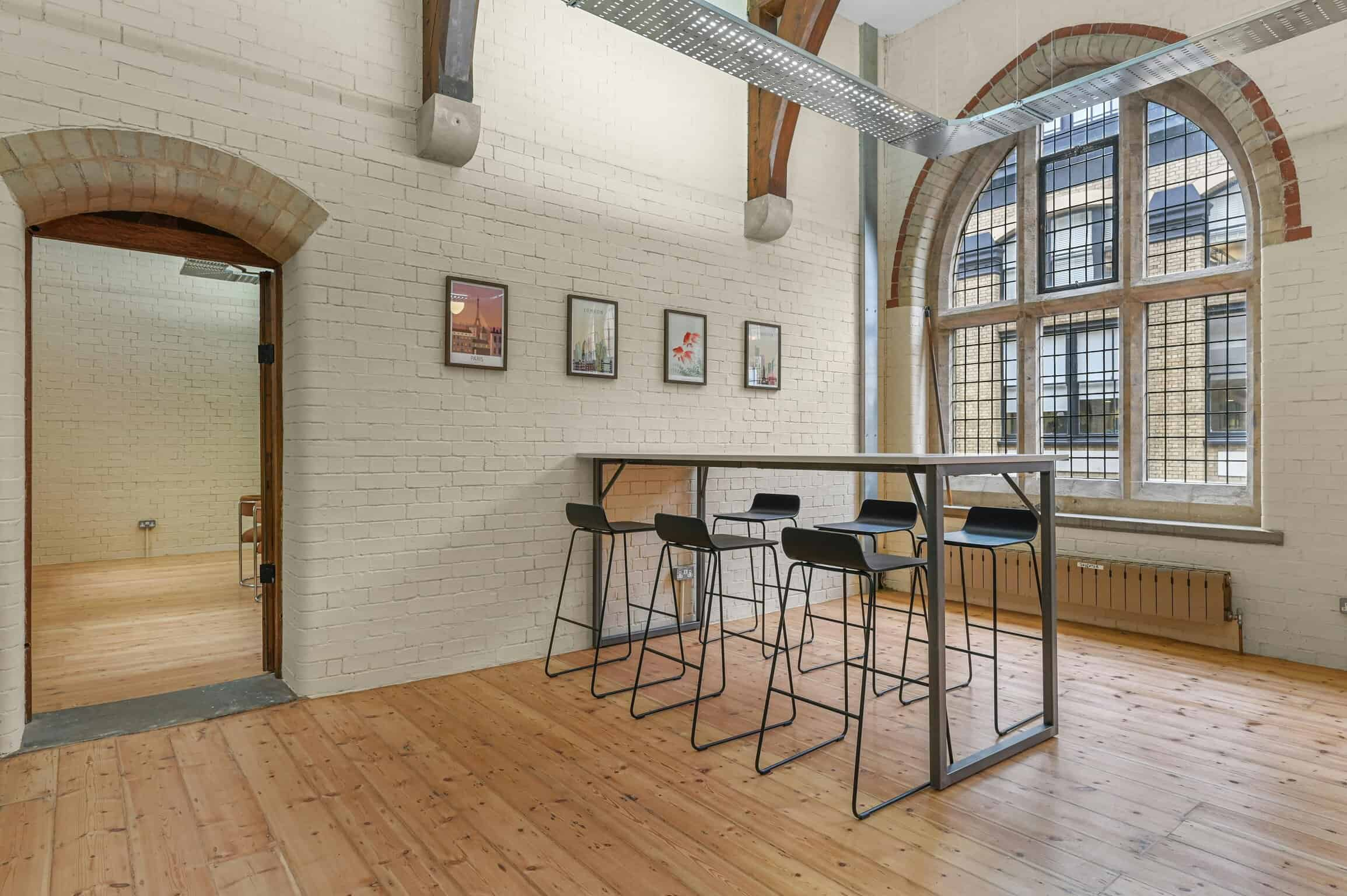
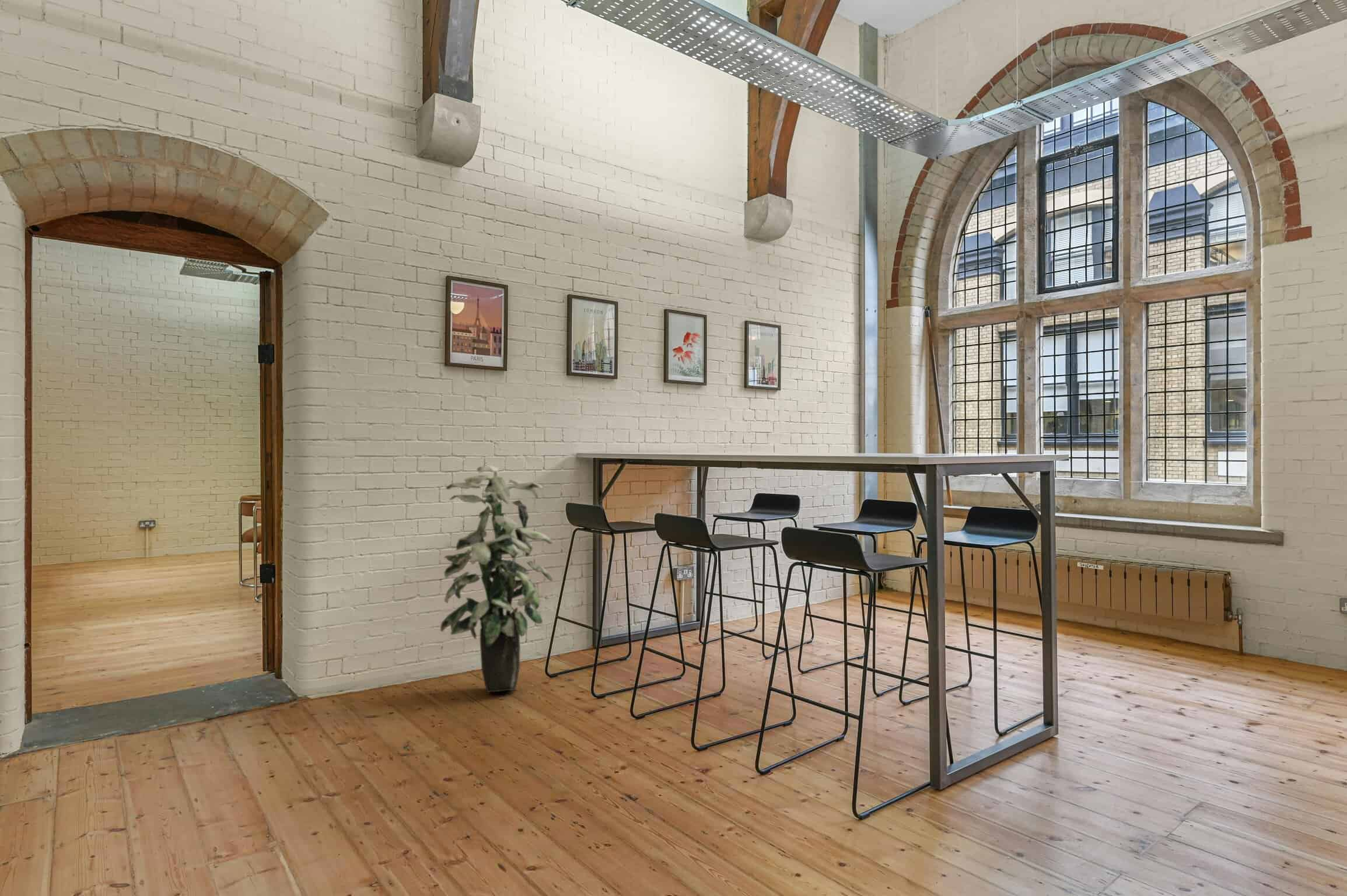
+ indoor plant (494, 576)
